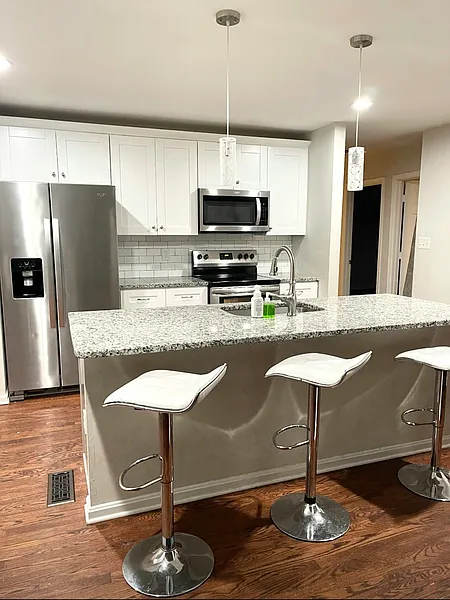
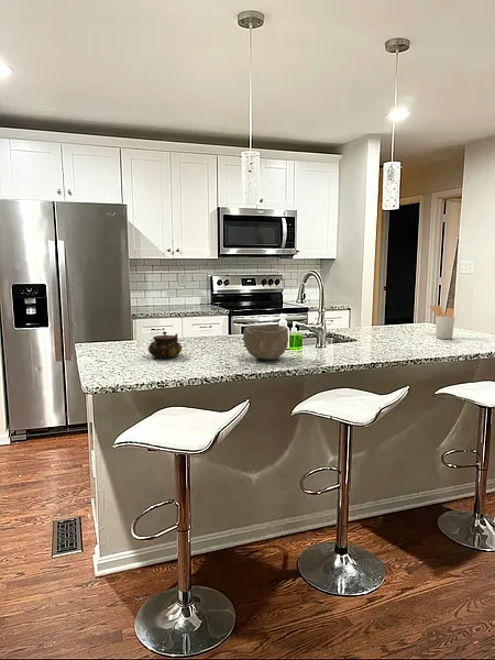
+ teapot (165, 343)
+ bowl (265, 342)
+ utensil holder (441, 320)
